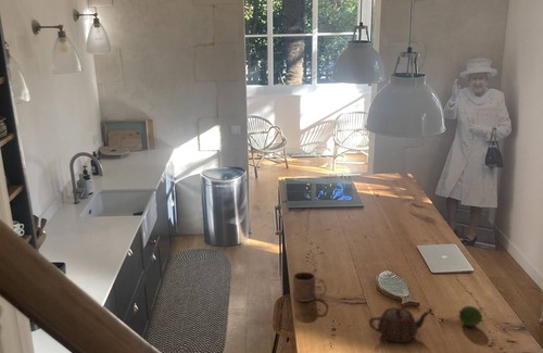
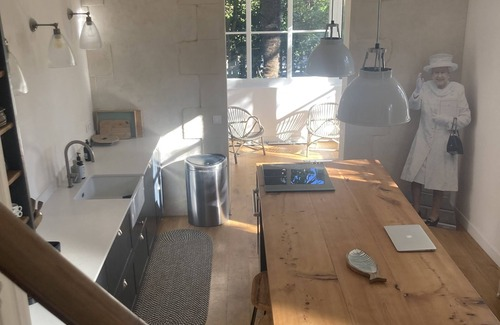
- teapot (400, 322)
- fruit (470, 316)
- mug (310, 287)
